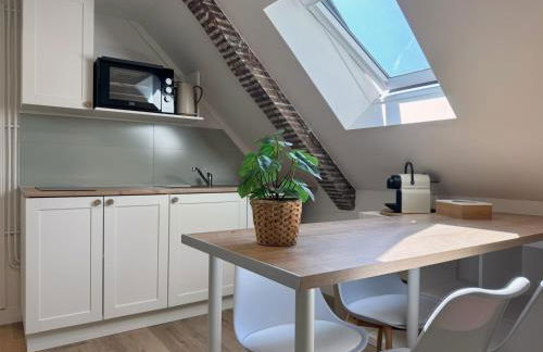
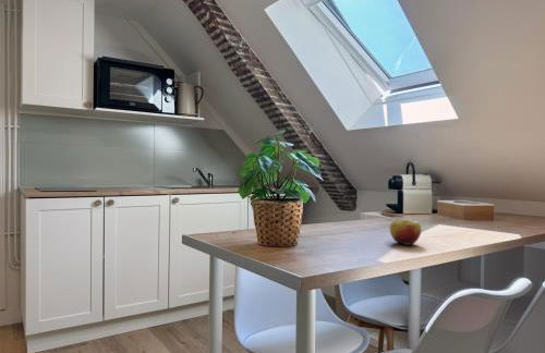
+ apple (404, 231)
